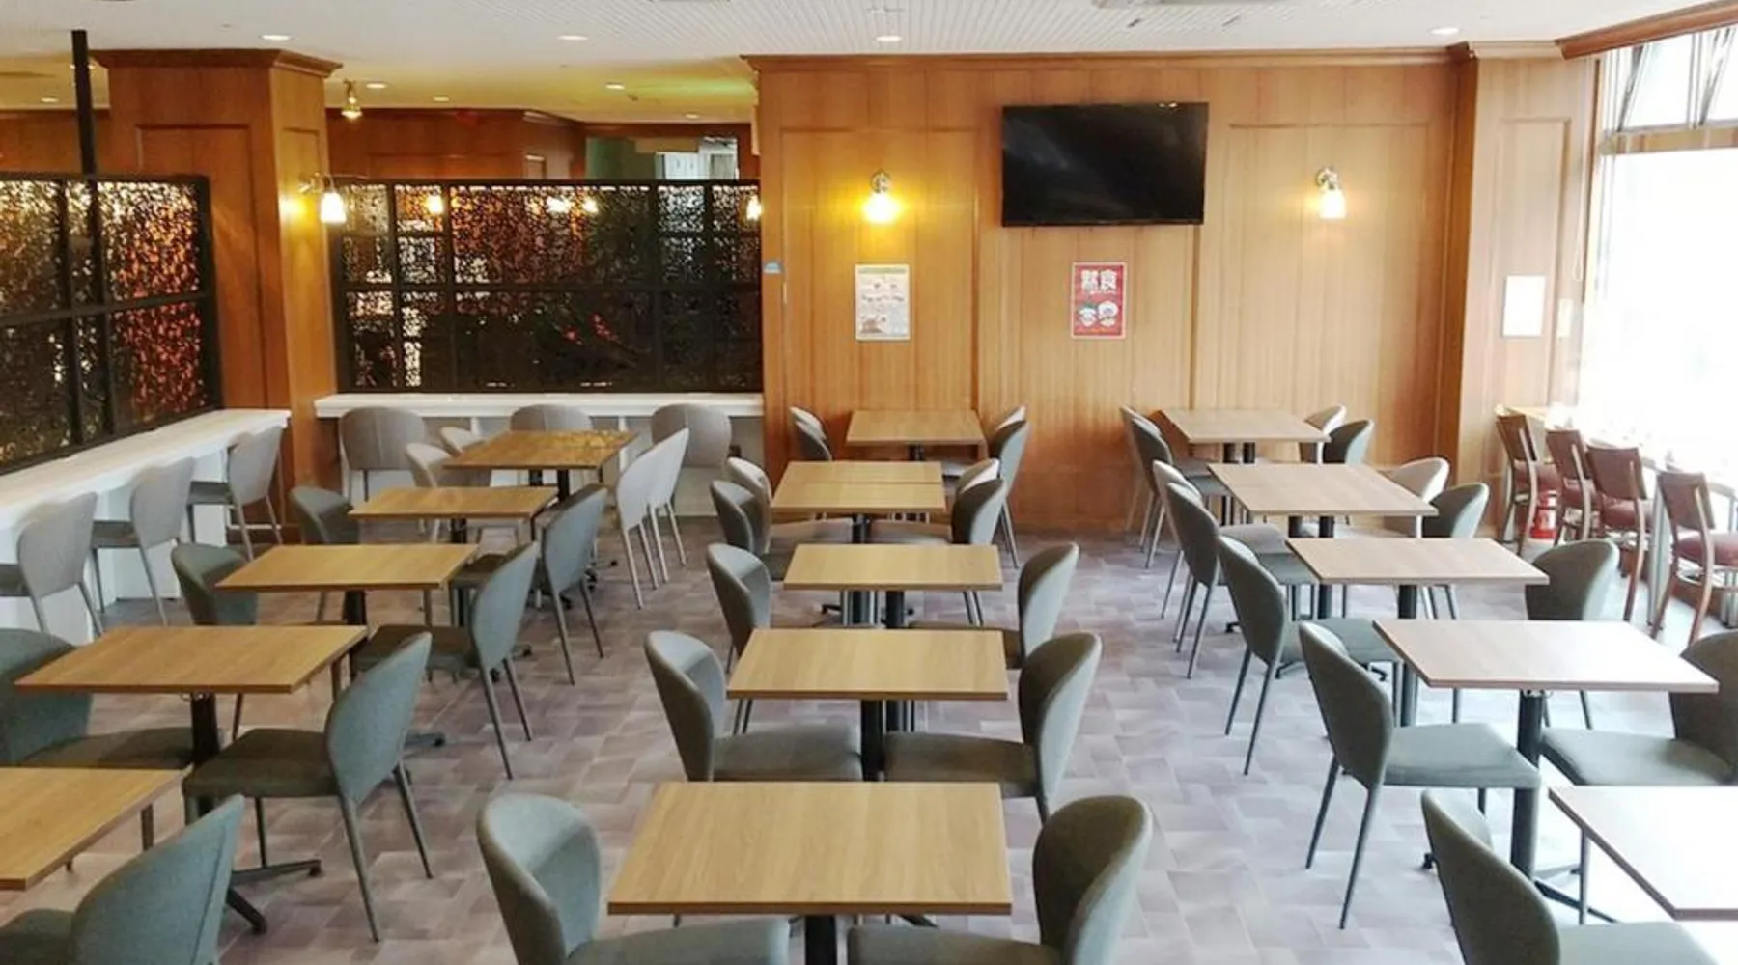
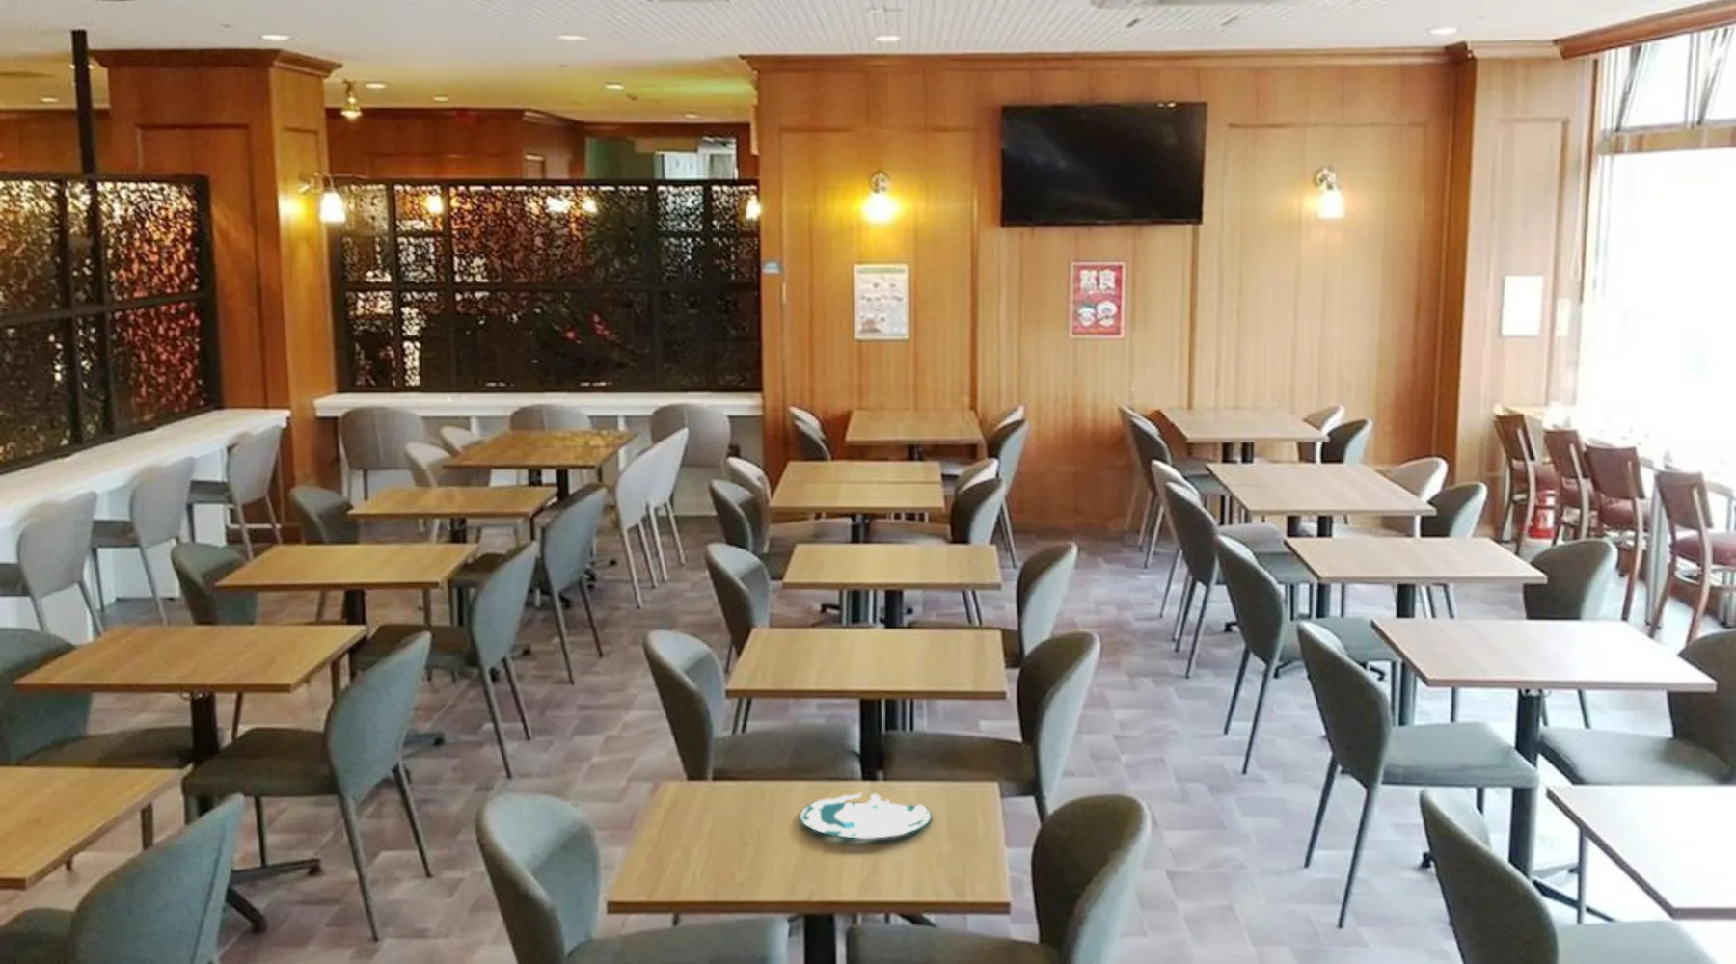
+ plate (866, 808)
